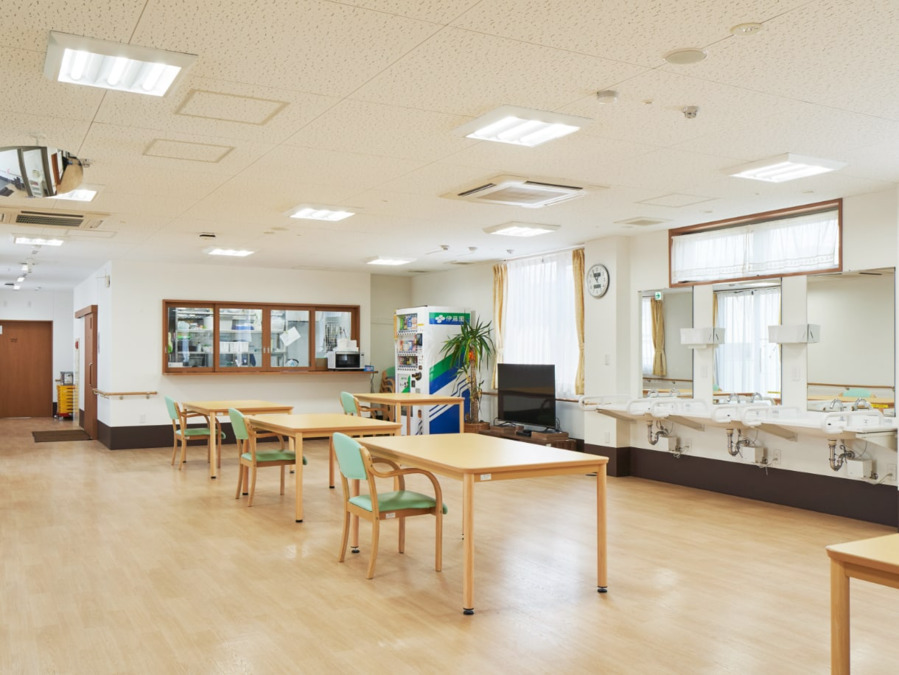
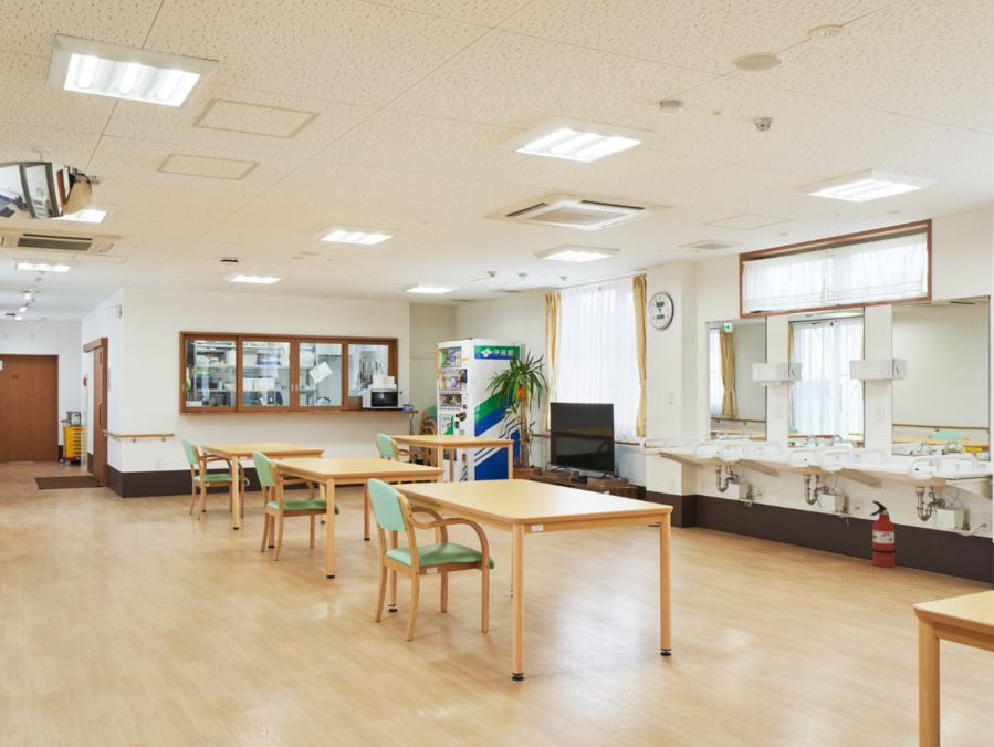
+ fire extinguisher (880, 532)
